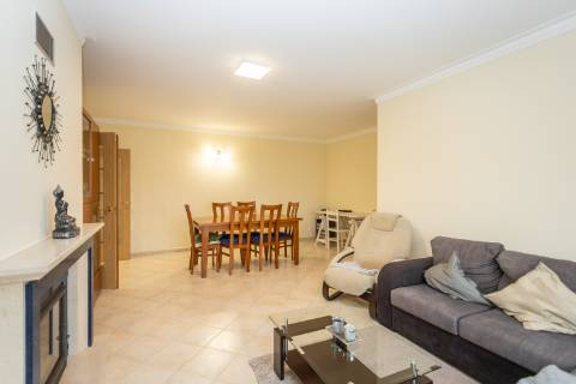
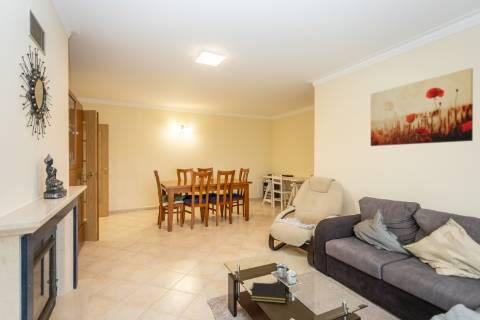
+ wall art (413, 113)
+ notepad (268, 292)
